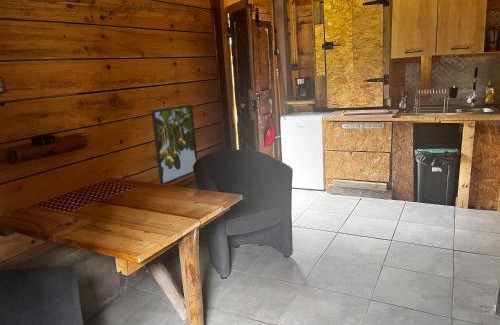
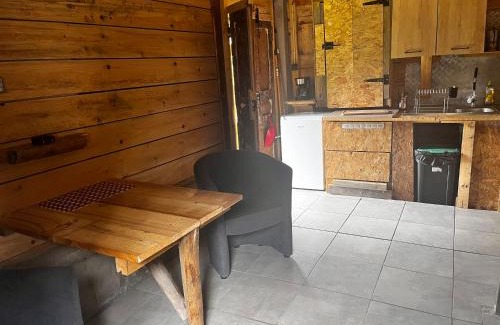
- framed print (176, 143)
